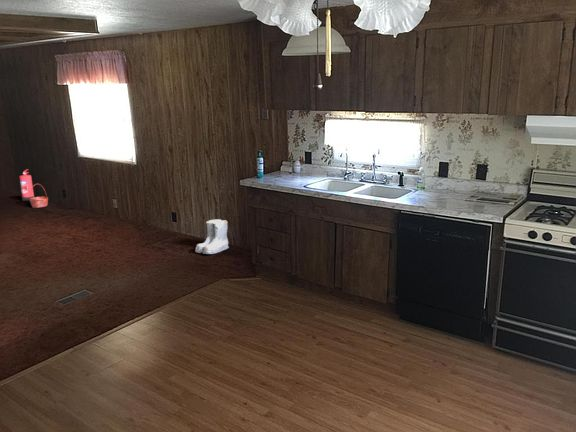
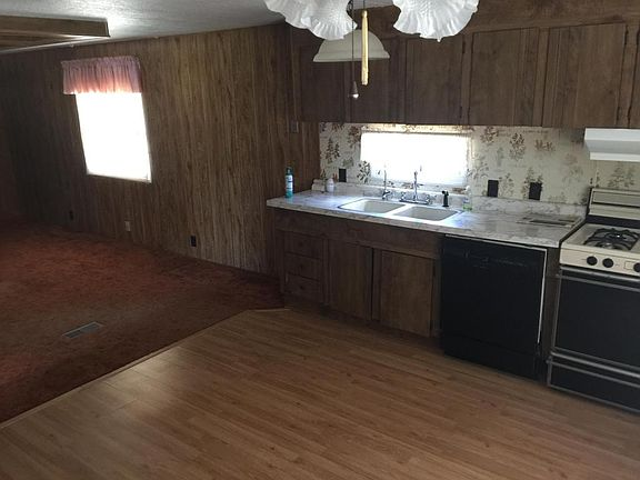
- boots (211, 236)
- basket (38, 197)
- fire extinguisher (24, 184)
